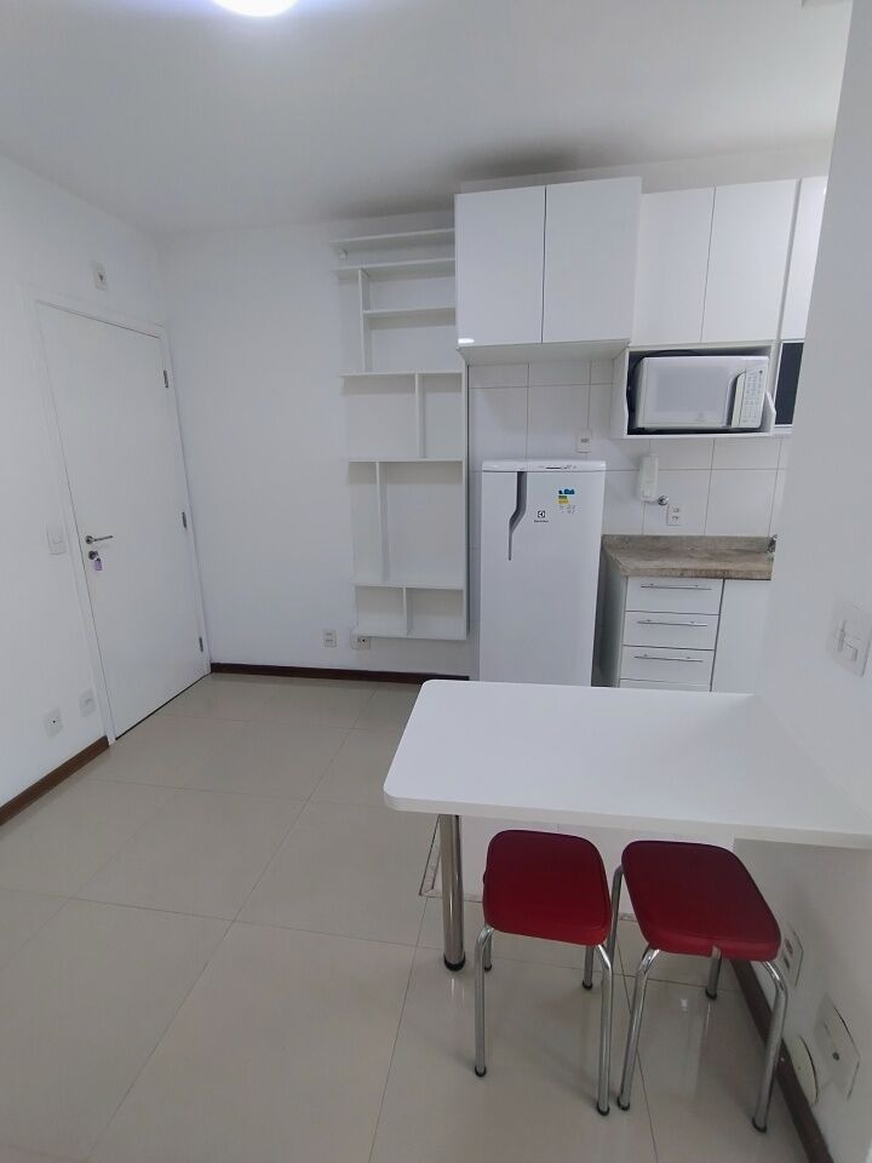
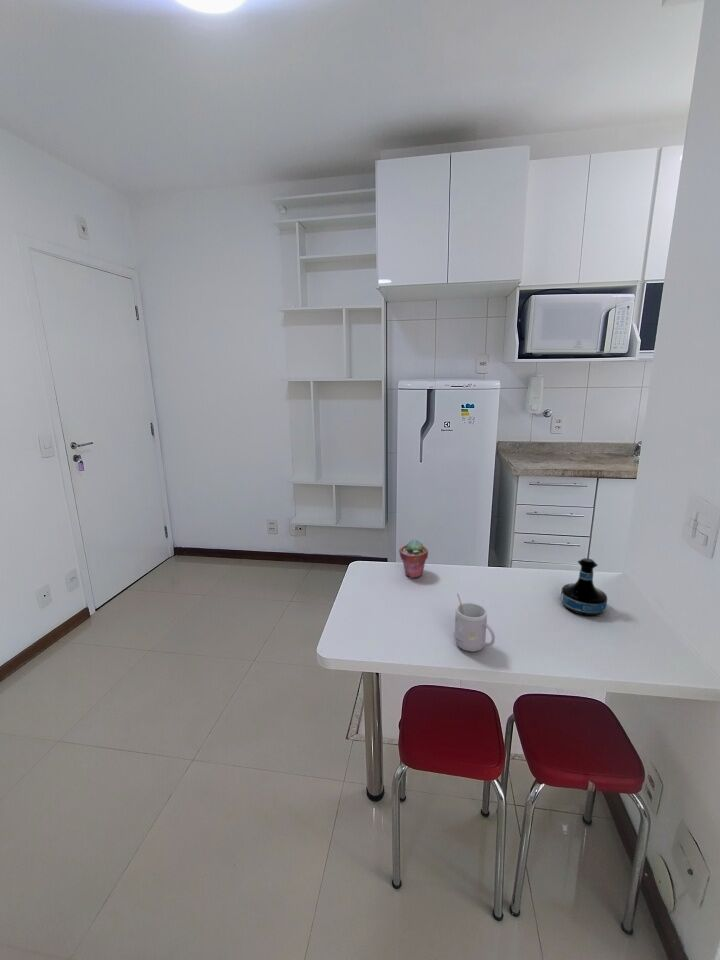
+ potted succulent (413, 556)
+ mug (474, 625)
+ tequila bottle (585, 583)
